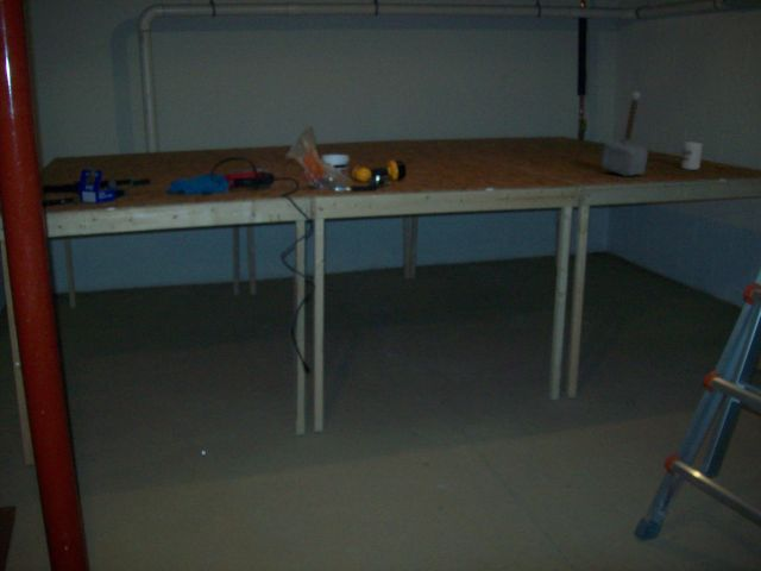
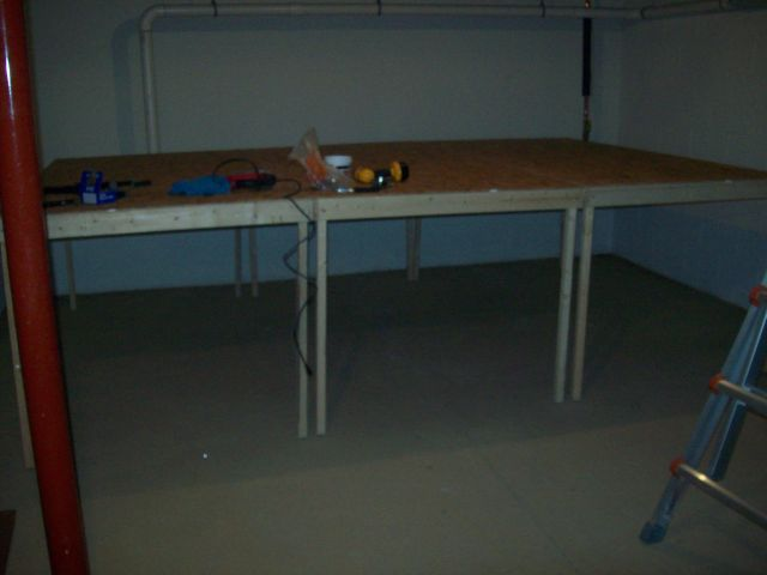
- hammer (625, 132)
- cup (691, 156)
